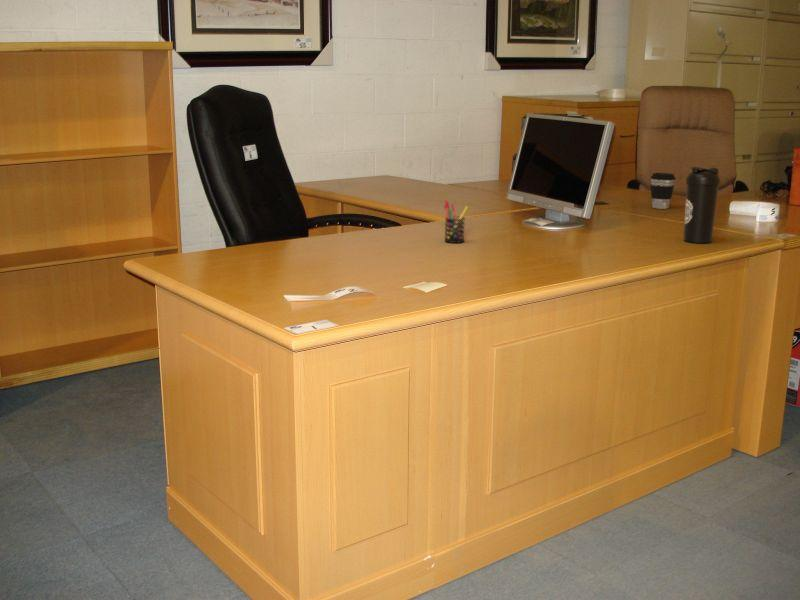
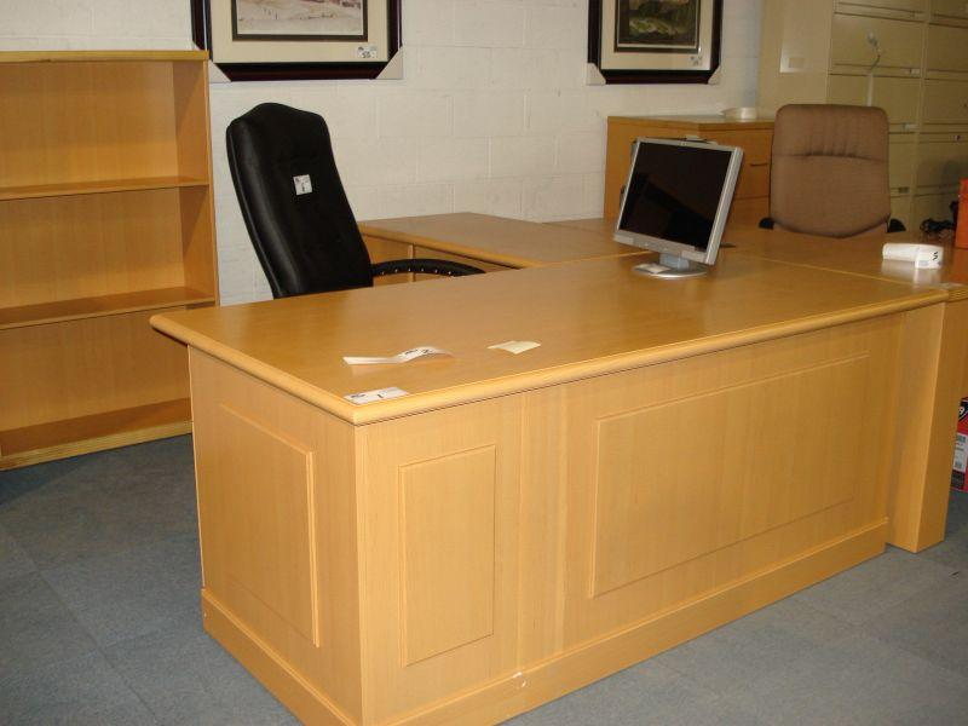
- water bottle (700, 204)
- coffee cup (661, 190)
- pen holder (453, 221)
